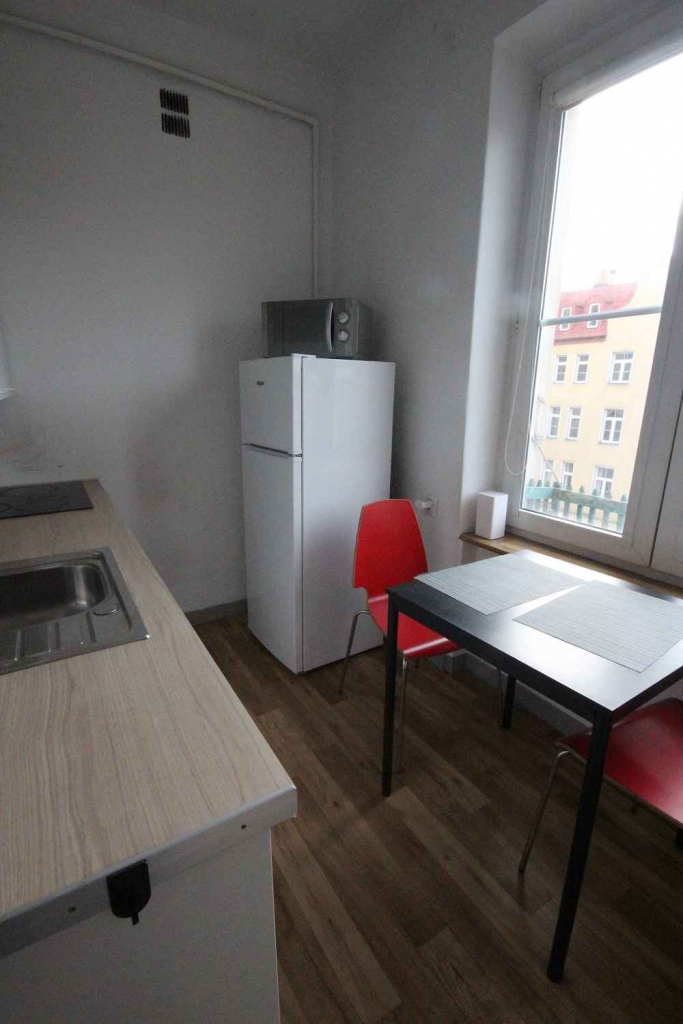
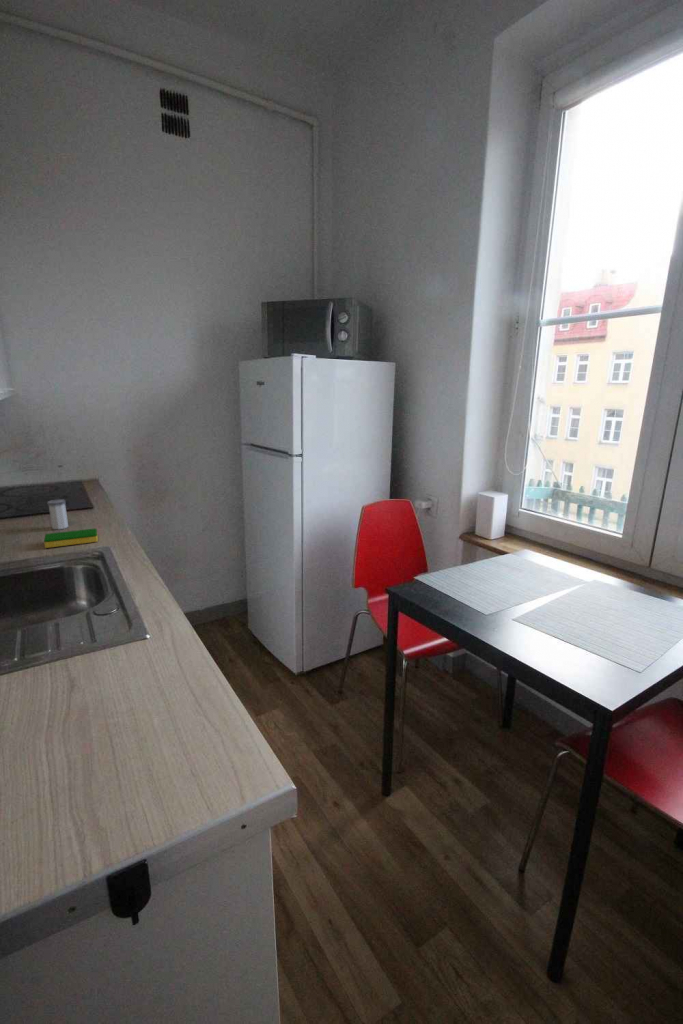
+ dish sponge (71, 537)
+ salt shaker (58, 514)
